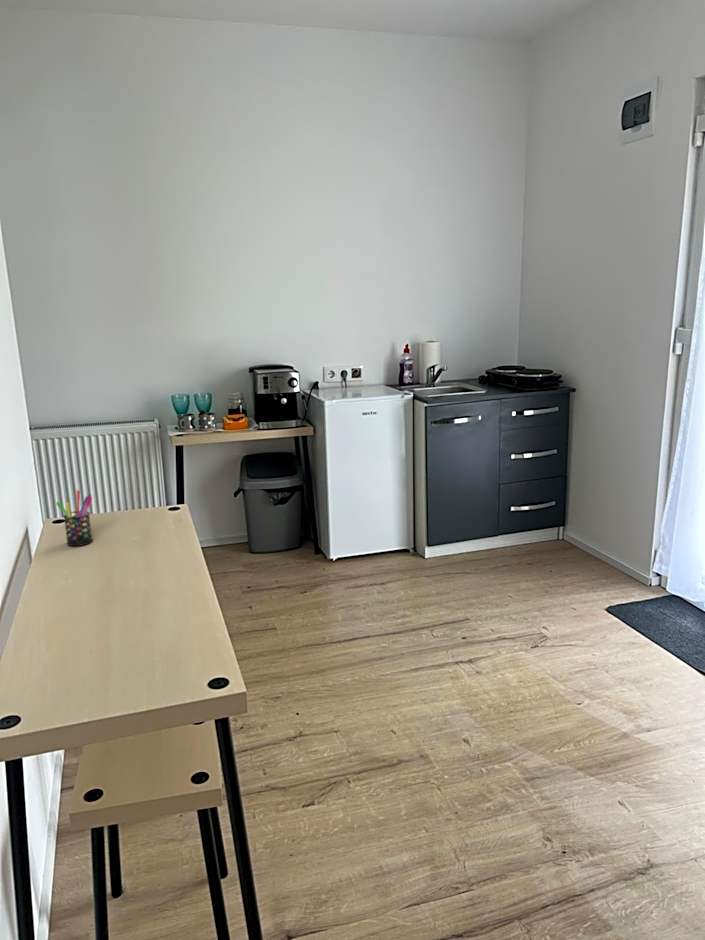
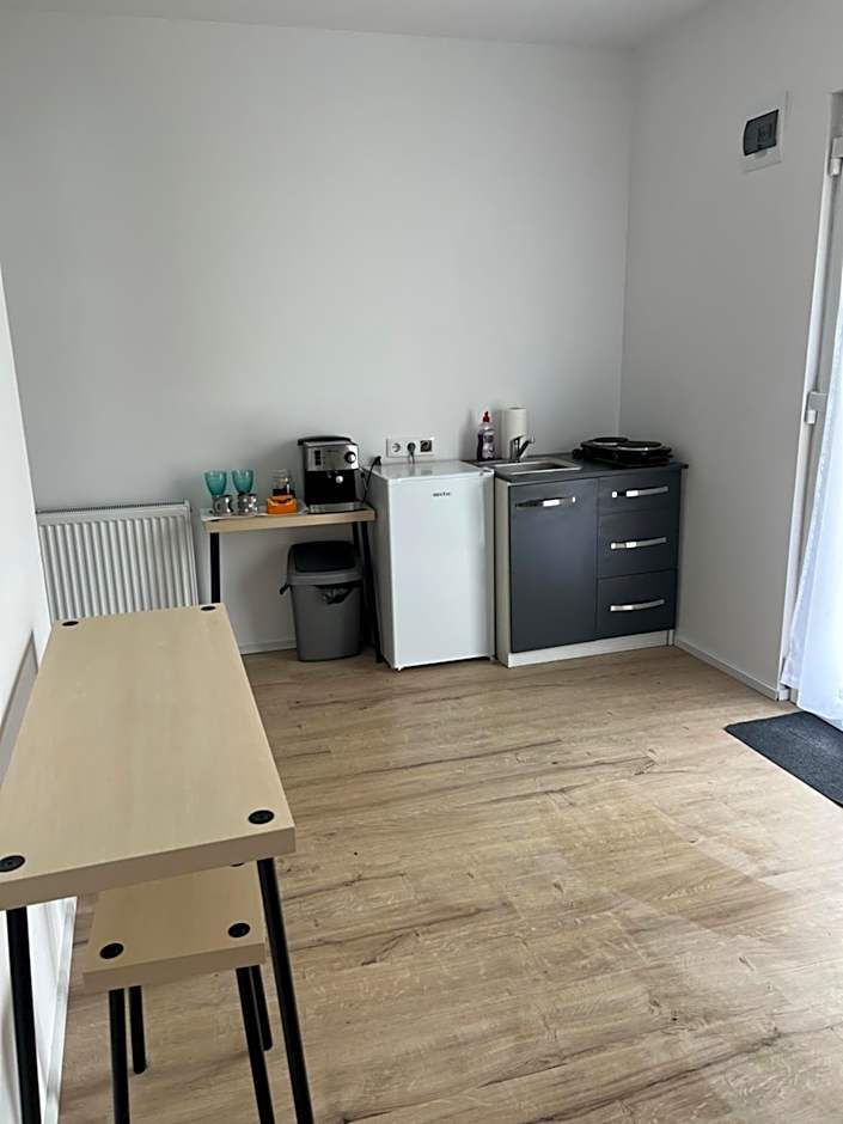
- pen holder (74, 517)
